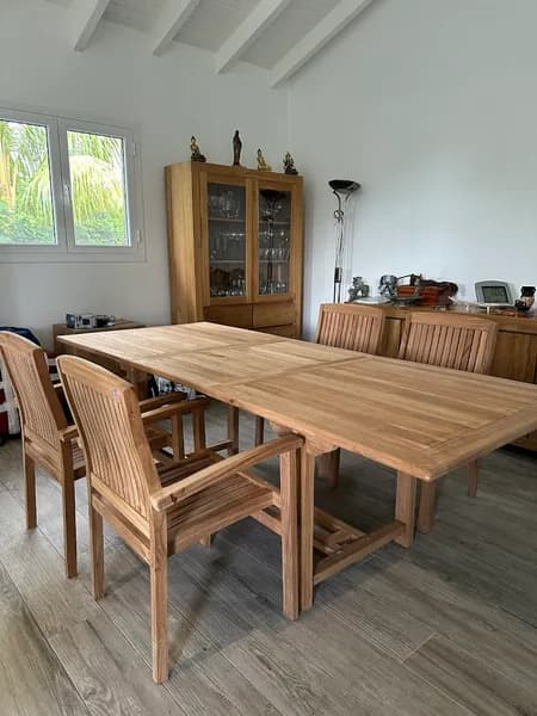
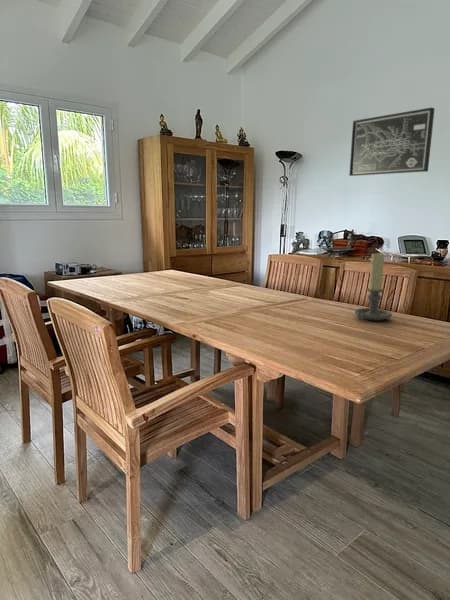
+ candle holder (373, 286)
+ wall art (388, 144)
